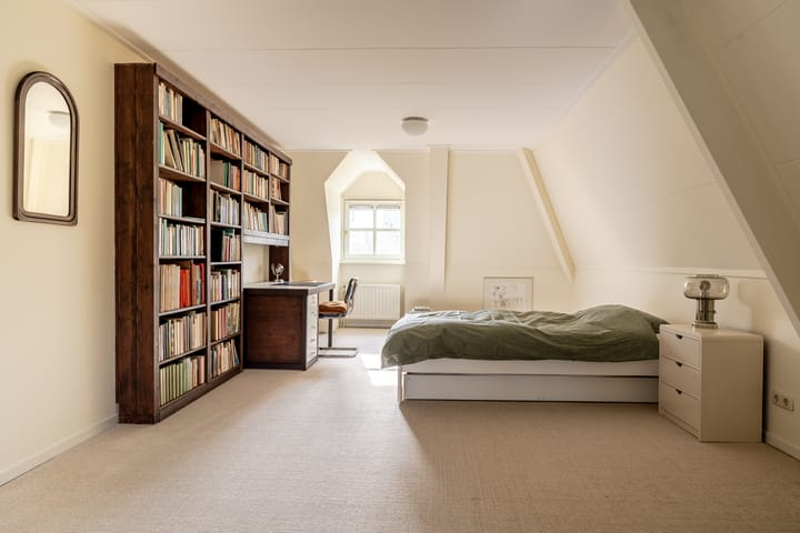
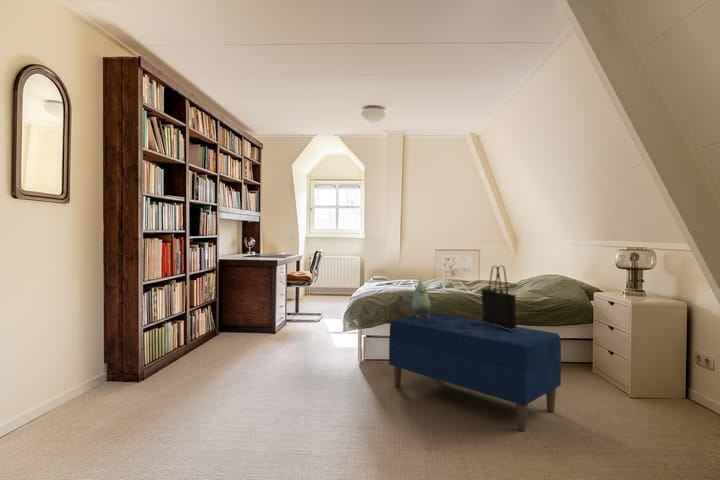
+ tote bag (498, 295)
+ plush toy (421, 297)
+ bench (468, 361)
